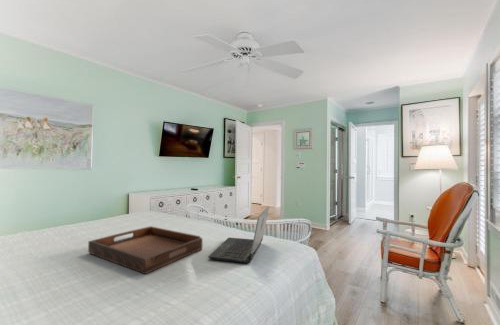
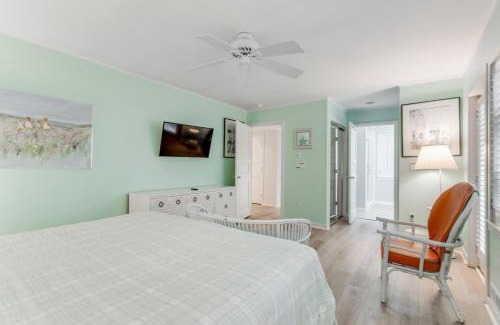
- serving tray (148, 244)
- laptop computer (240, 238)
